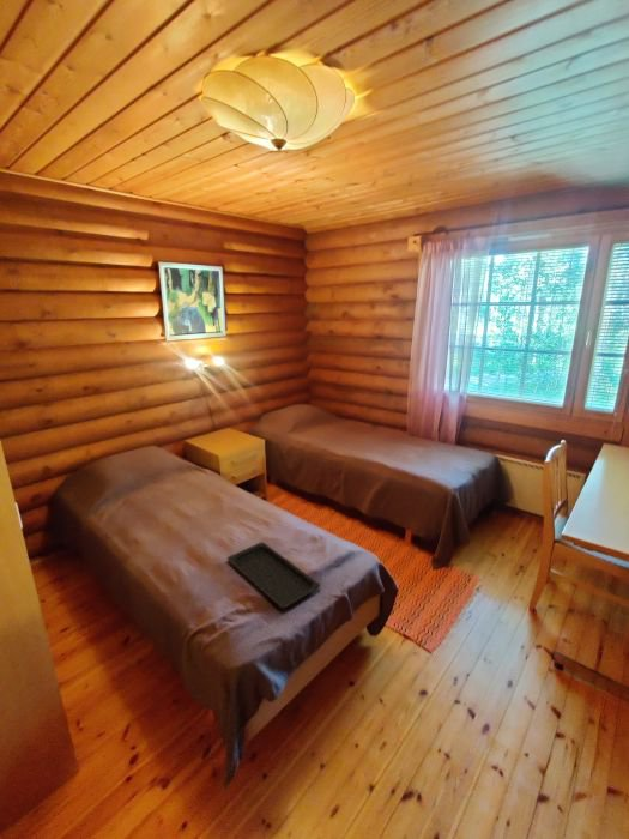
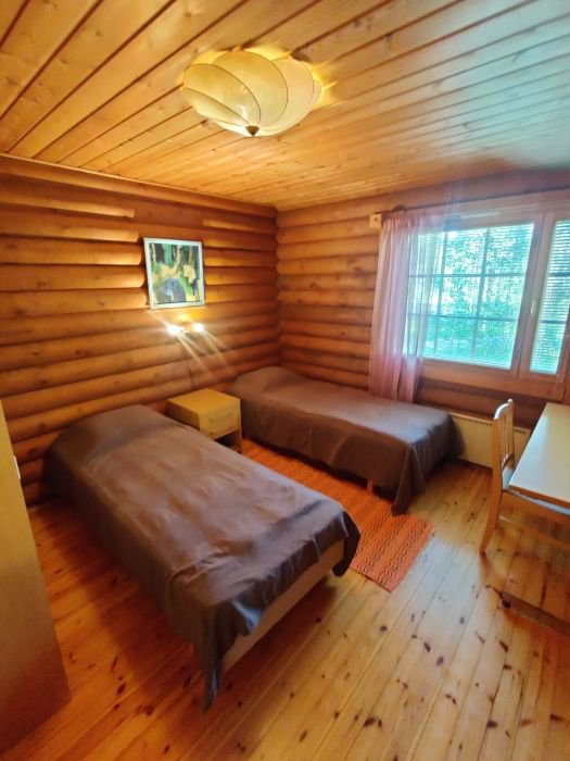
- serving tray (271, 573)
